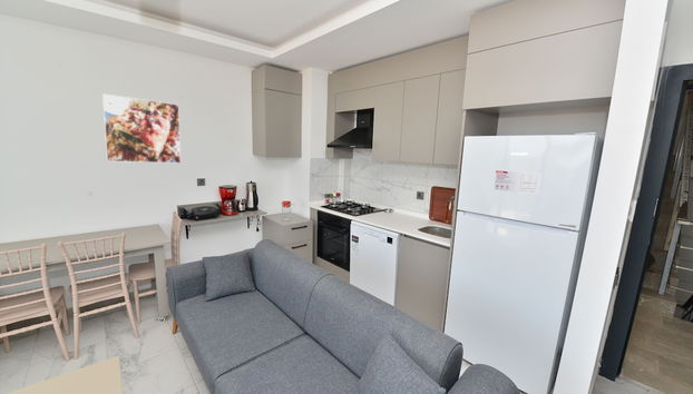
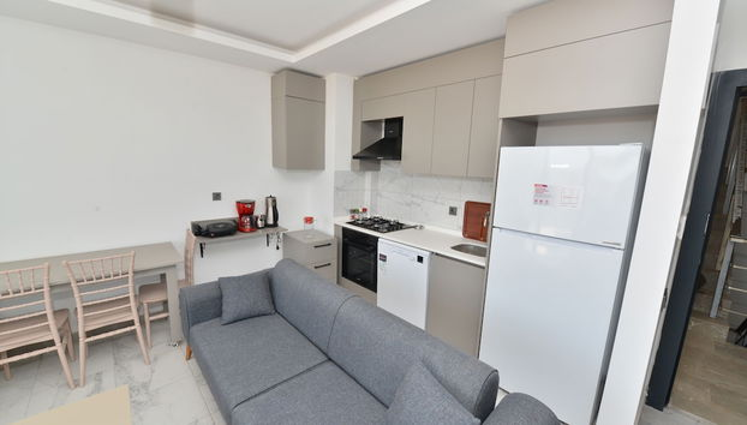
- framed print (144, 131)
